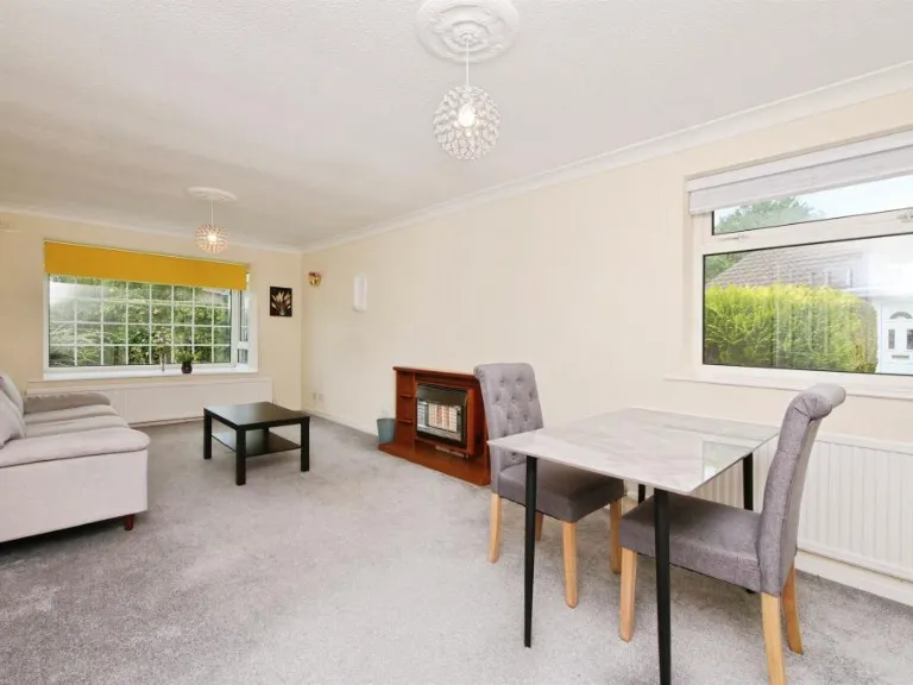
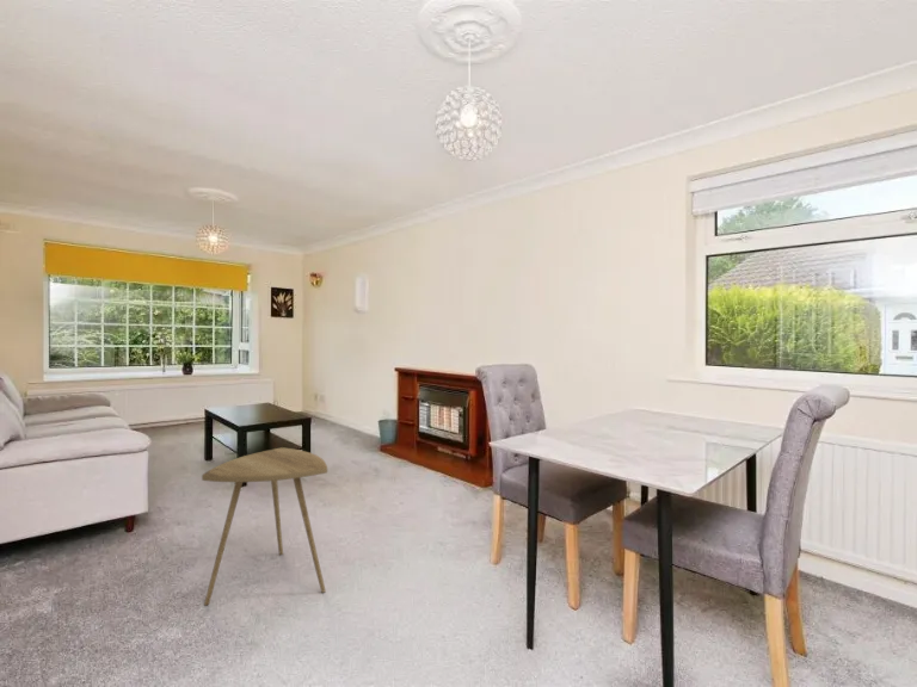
+ side table (279, 522)
